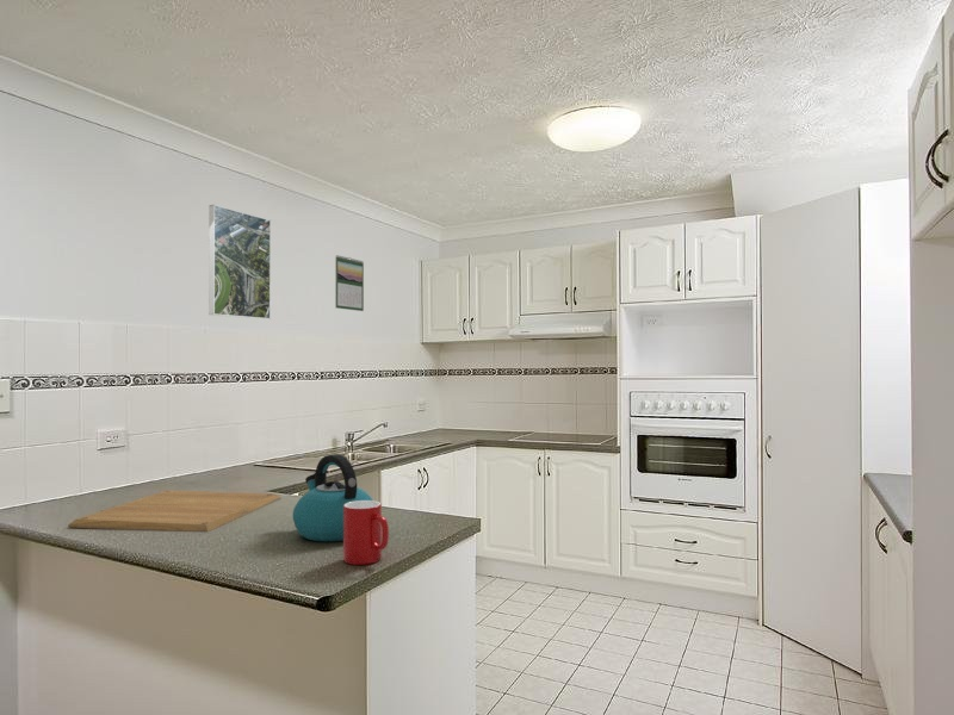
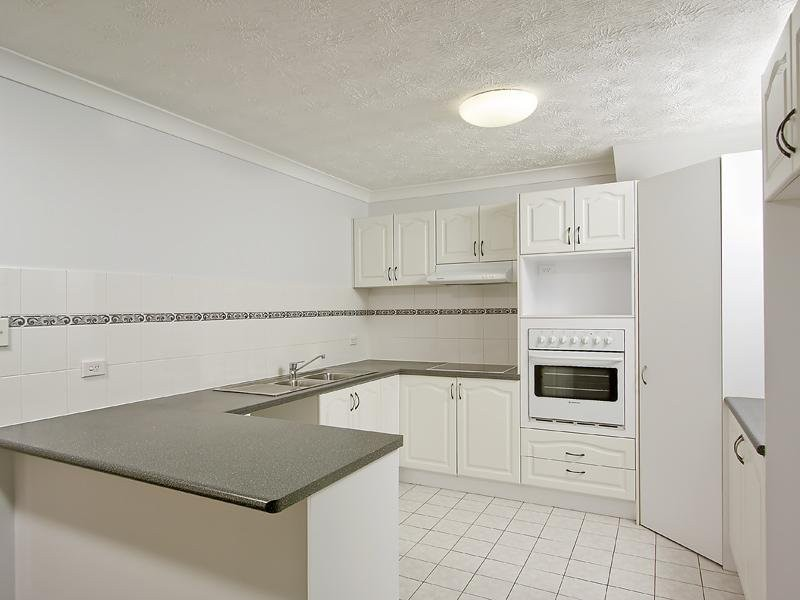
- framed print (241, 265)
- chopping board (184, 508)
- kettle (332, 492)
- calendar (349, 282)
- cup (365, 533)
